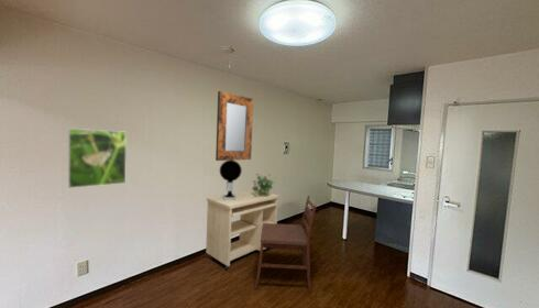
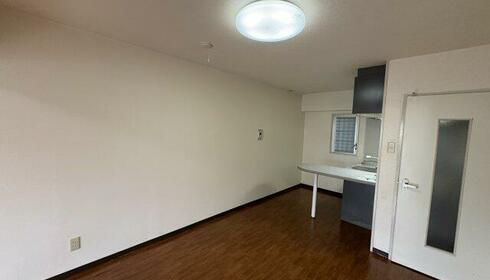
- desk (243, 224)
- dining chair (284, 238)
- home mirror (235, 128)
- potted plant (263, 185)
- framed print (99, 157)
- table lamp (230, 179)
